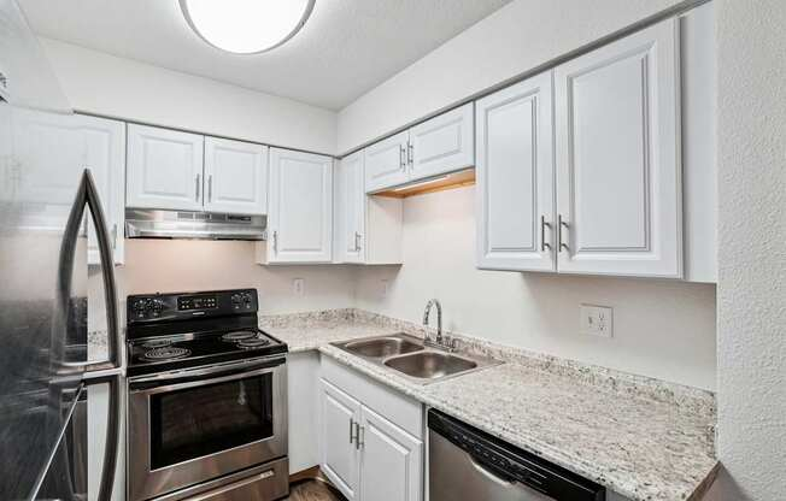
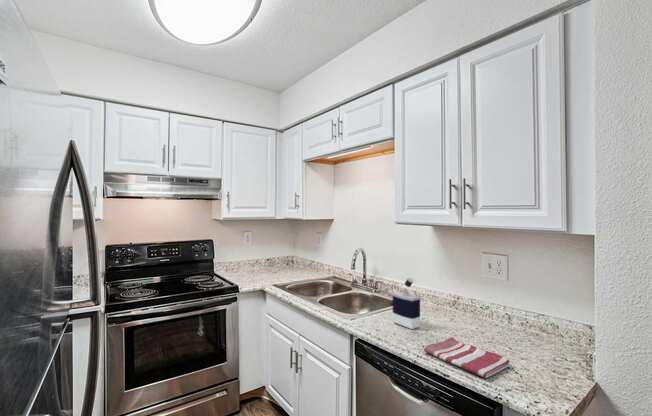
+ perfume bottle (405, 300)
+ dish towel (465, 355)
